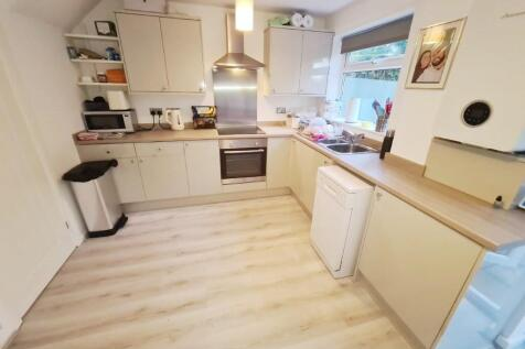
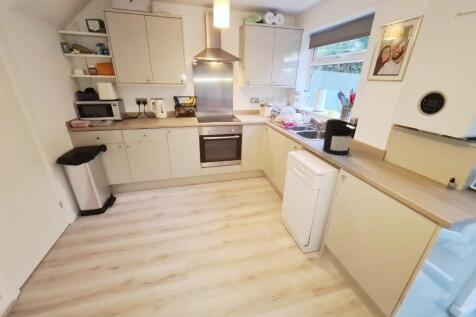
+ coffee maker (339, 135)
